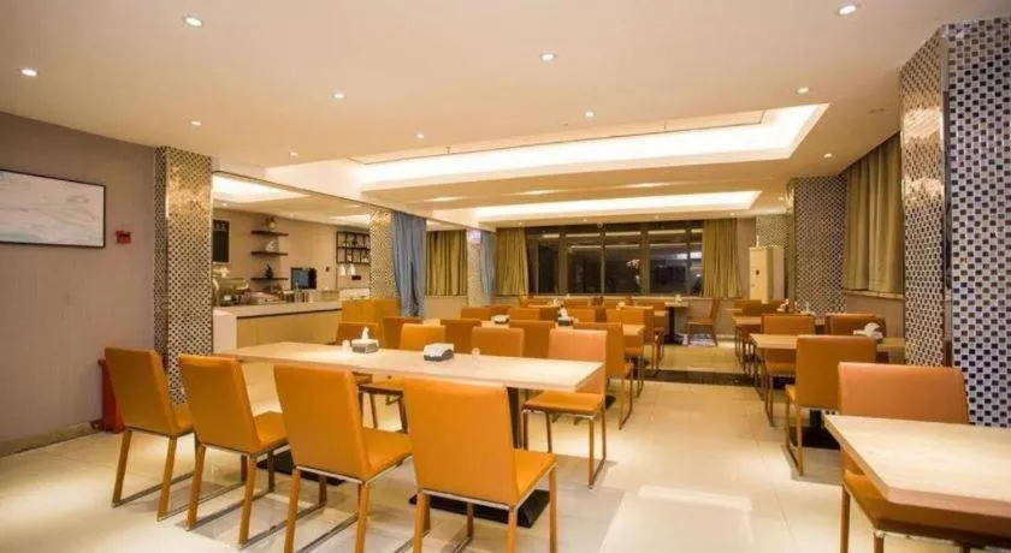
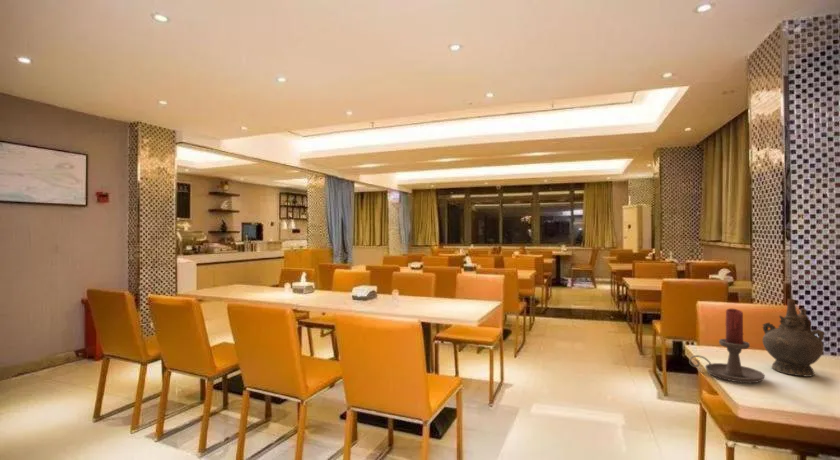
+ ceremonial vessel (793, 334)
+ candle holder (725, 341)
